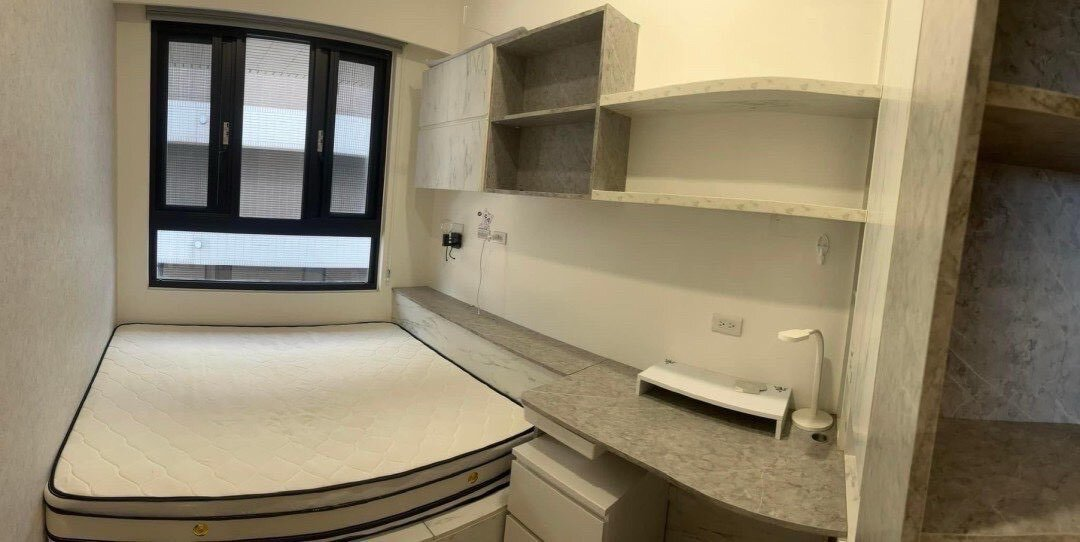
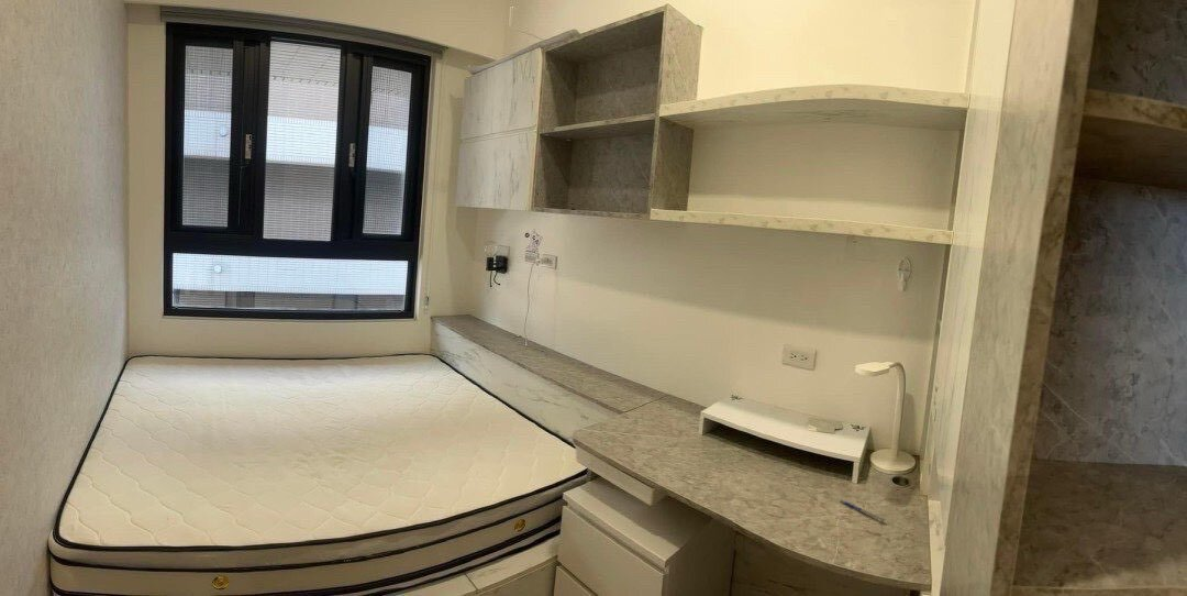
+ pen (862, 510)
